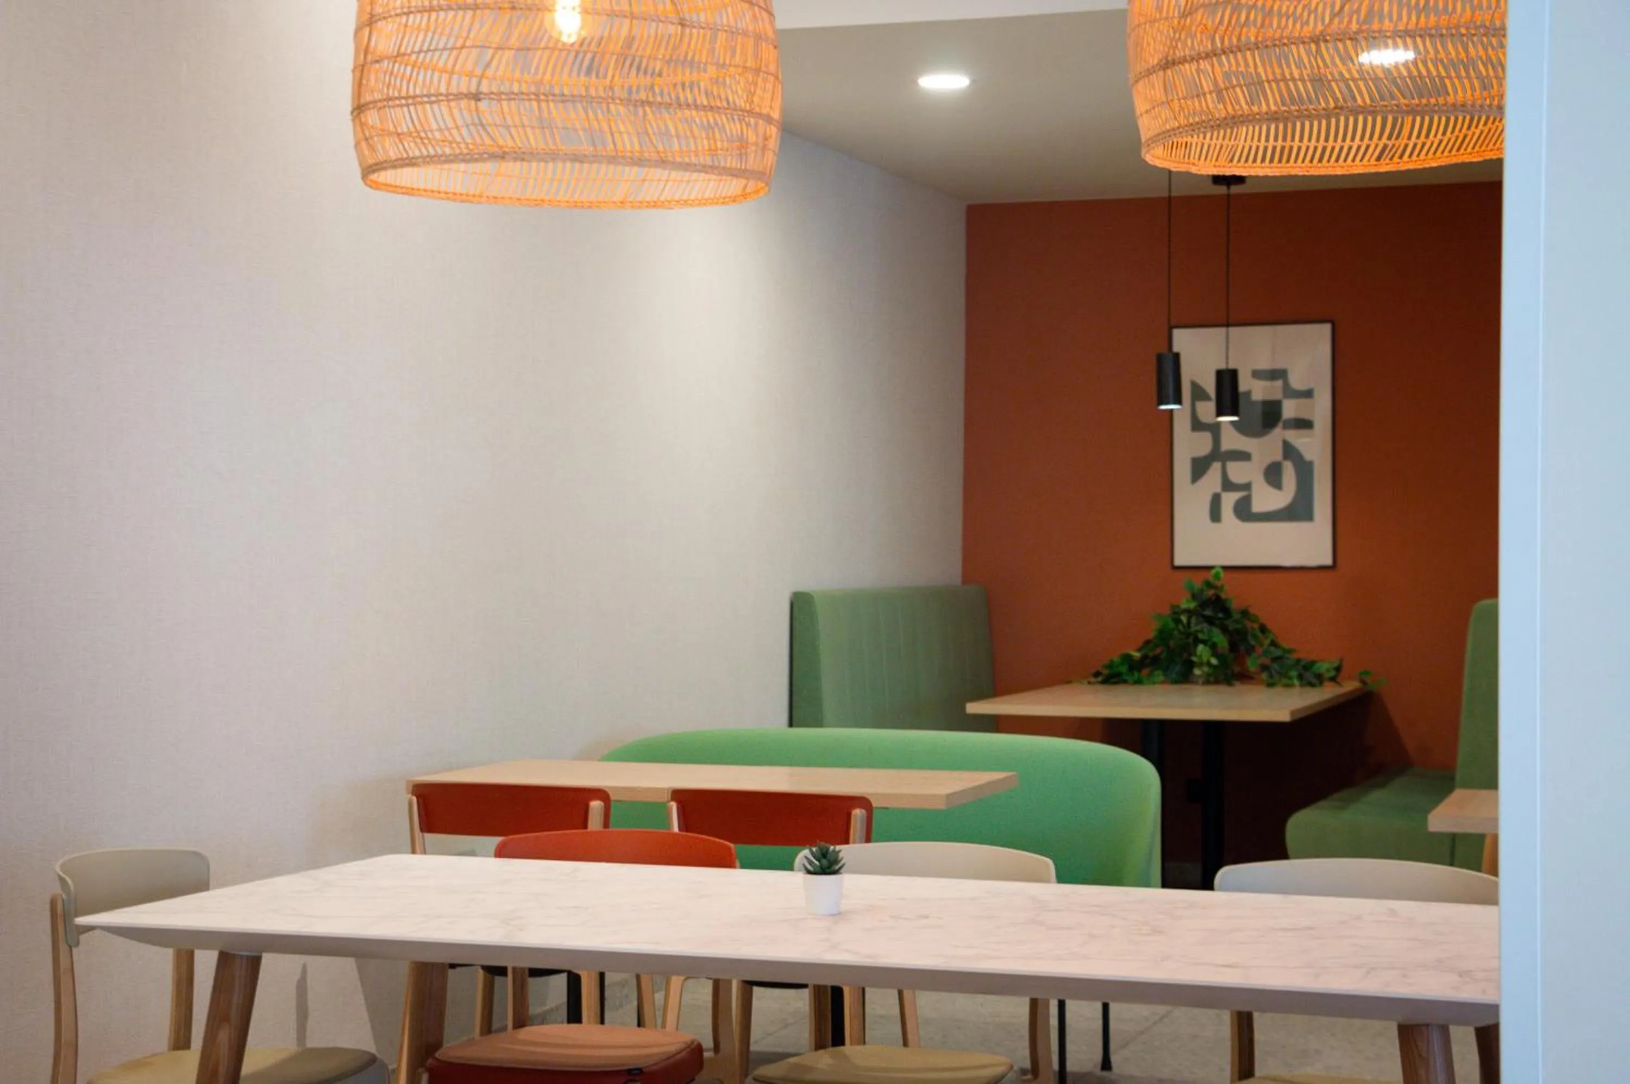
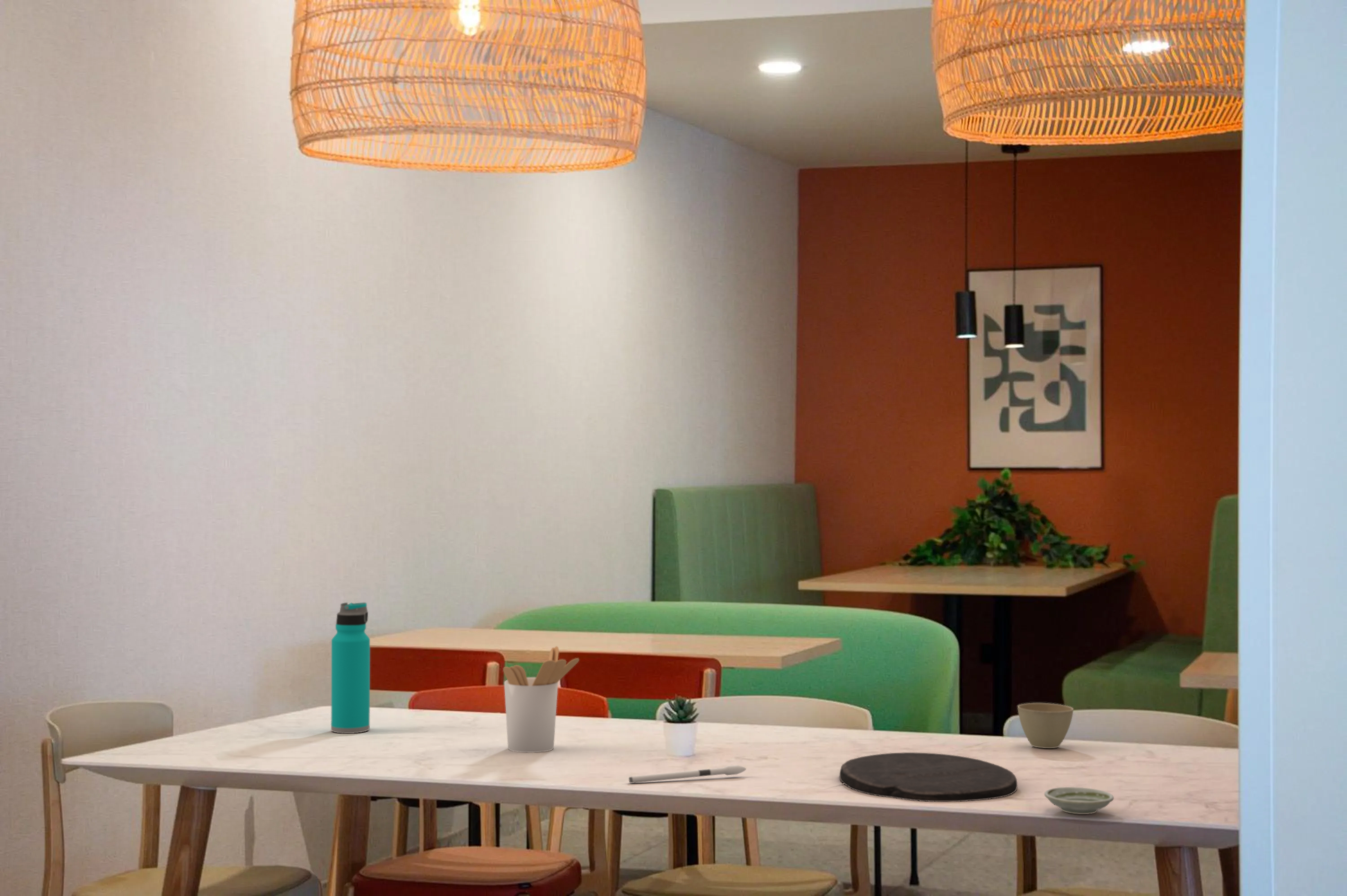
+ plate (927, 775)
+ saucer (1078, 802)
+ flower pot (1045, 726)
+ water bottle (351, 666)
+ candle (689, 773)
+ utensil holder (541, 700)
